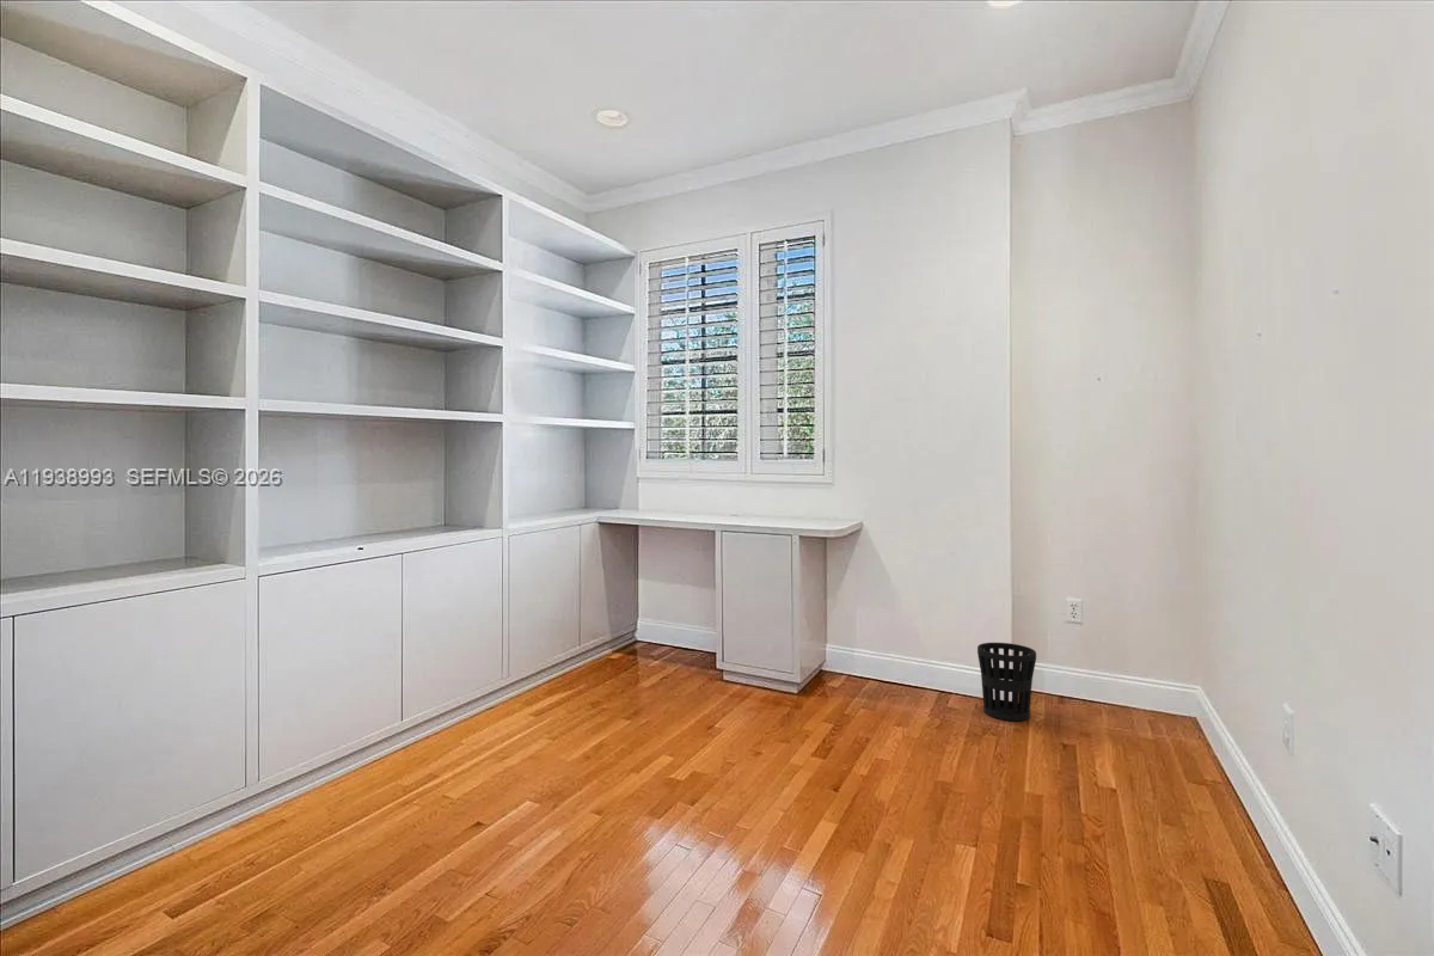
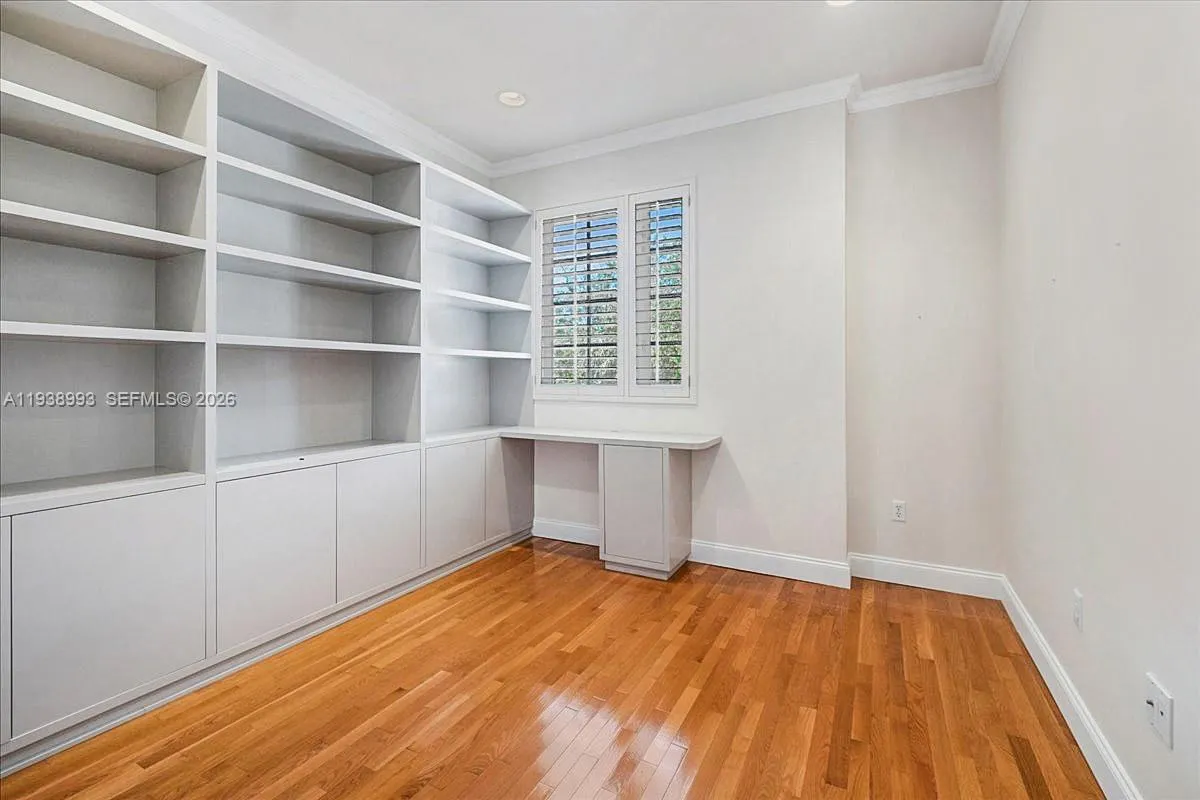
- wastebasket (1006, 680)
